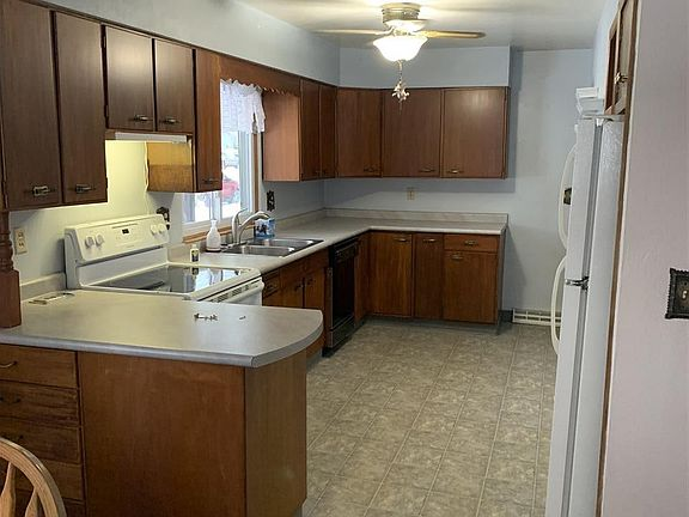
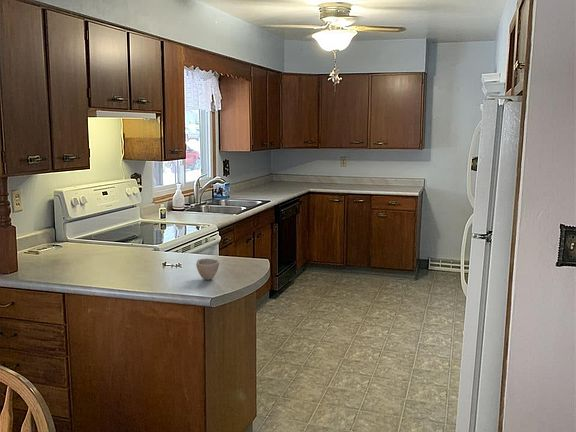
+ cup (205, 269)
